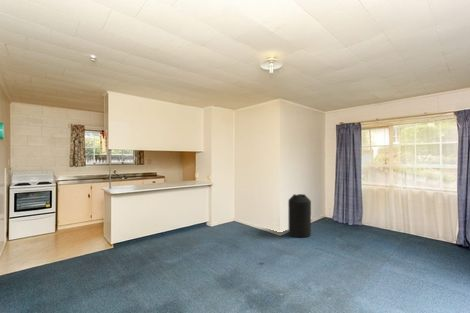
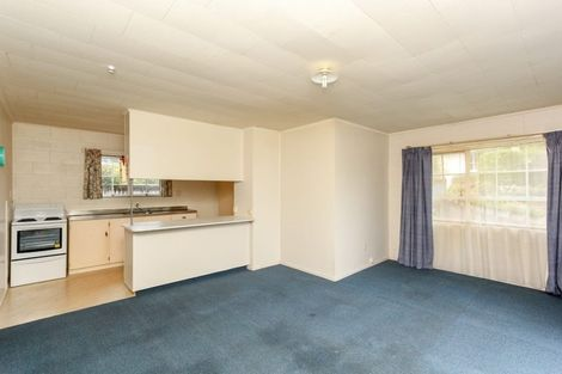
- trash can (299, 214)
